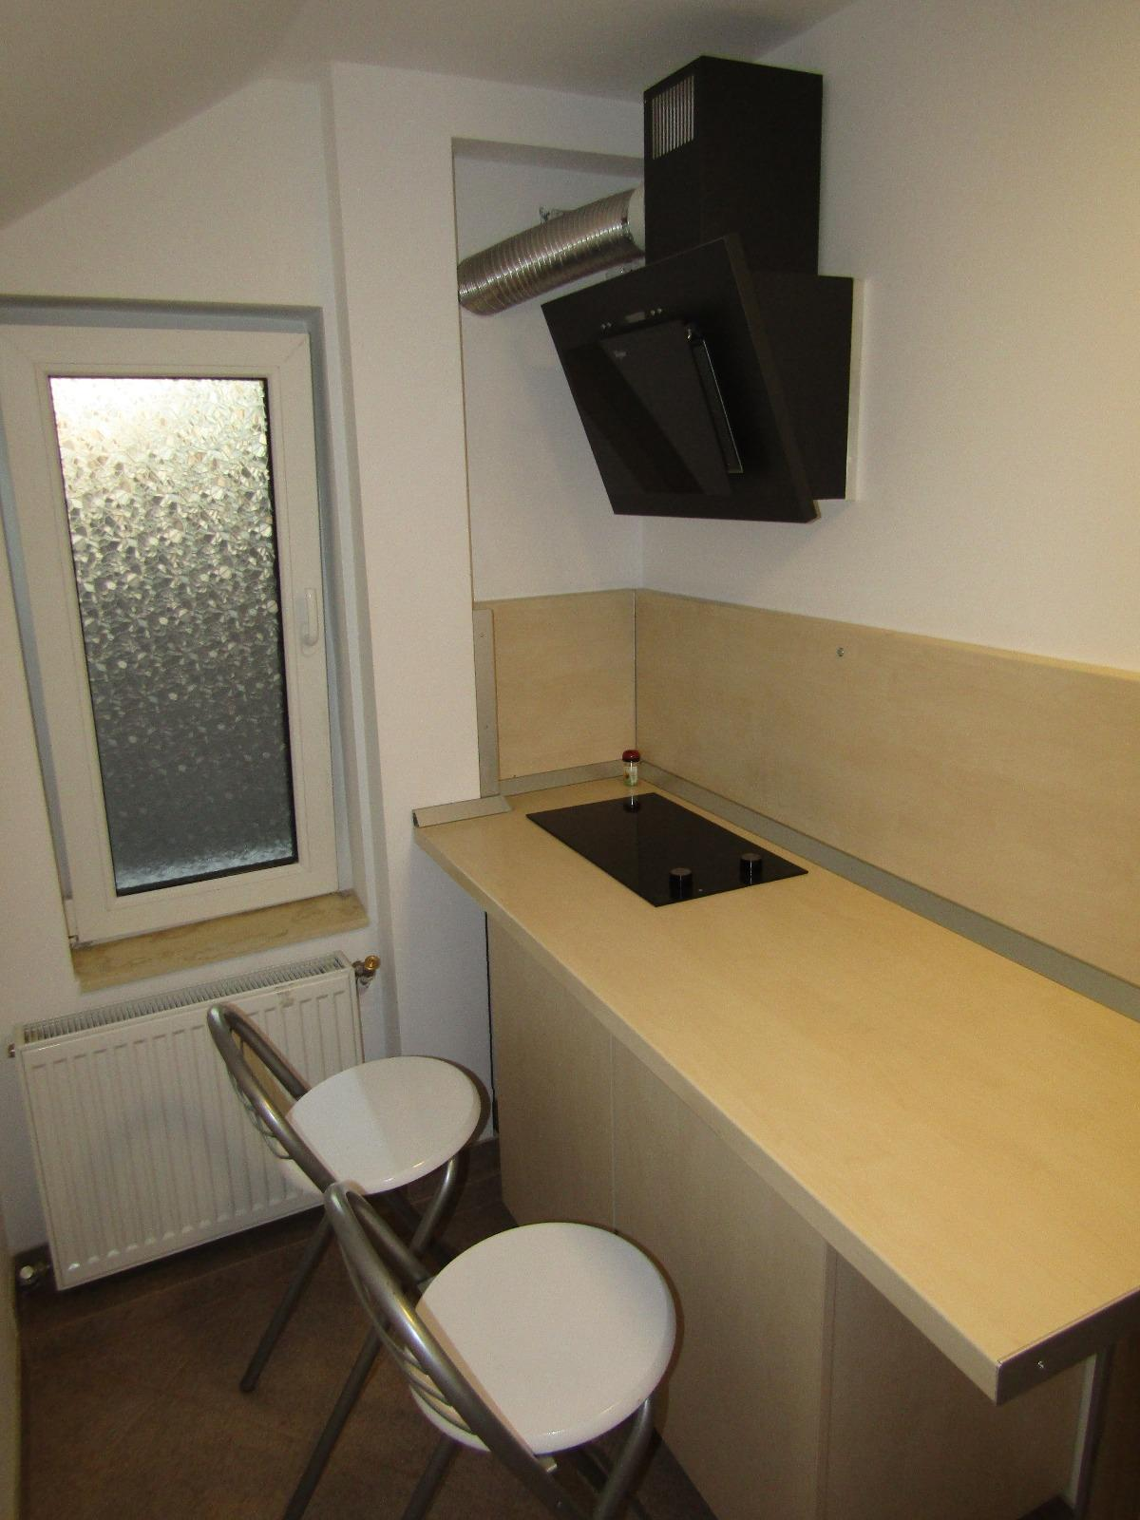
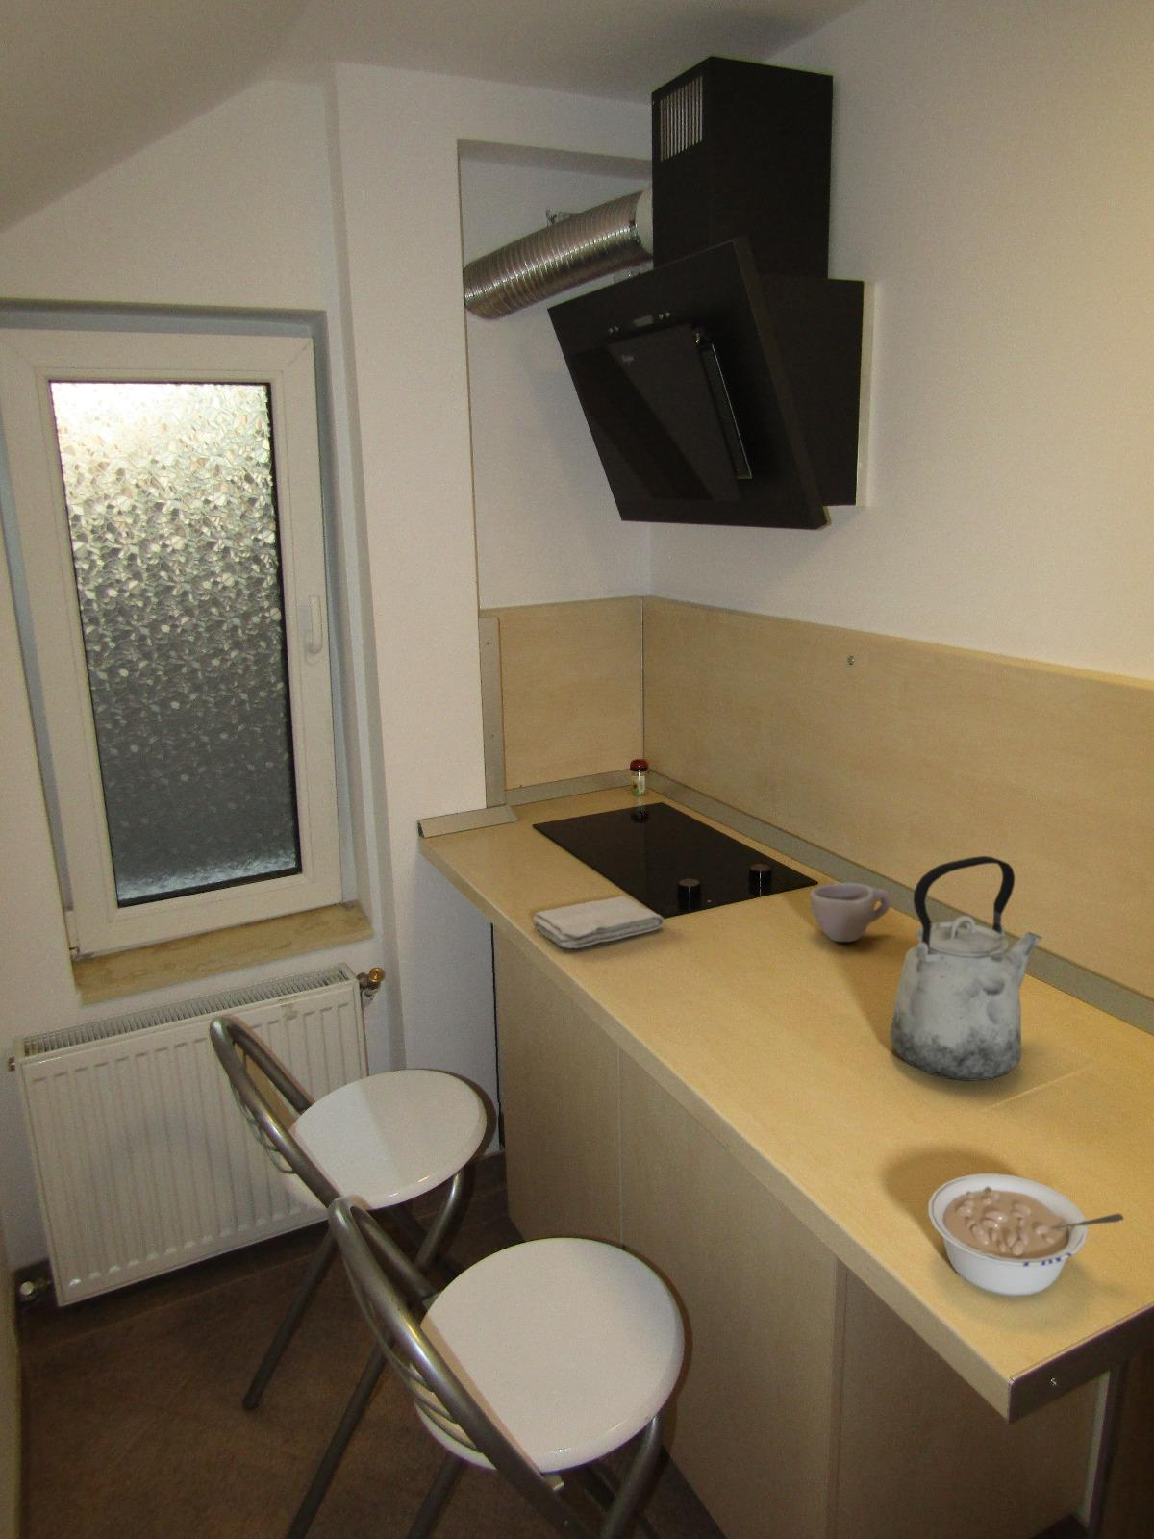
+ cup (850, 911)
+ washcloth (596, 920)
+ kettle (977, 959)
+ legume (1010, 1232)
